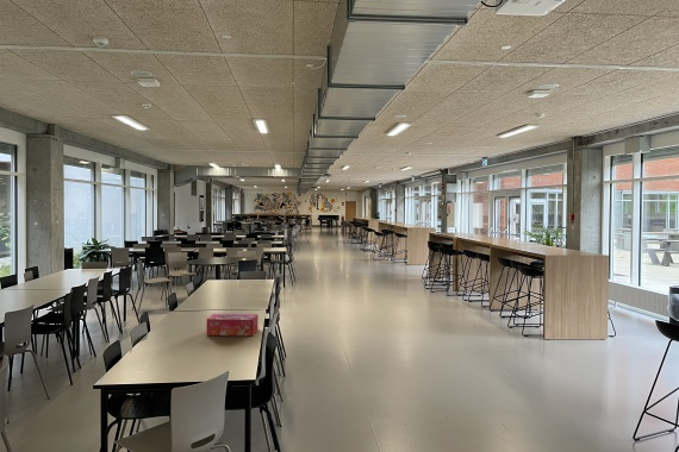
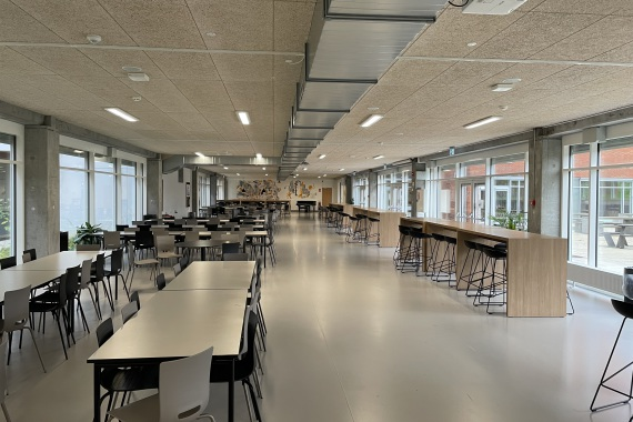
- tissue box (232, 324)
